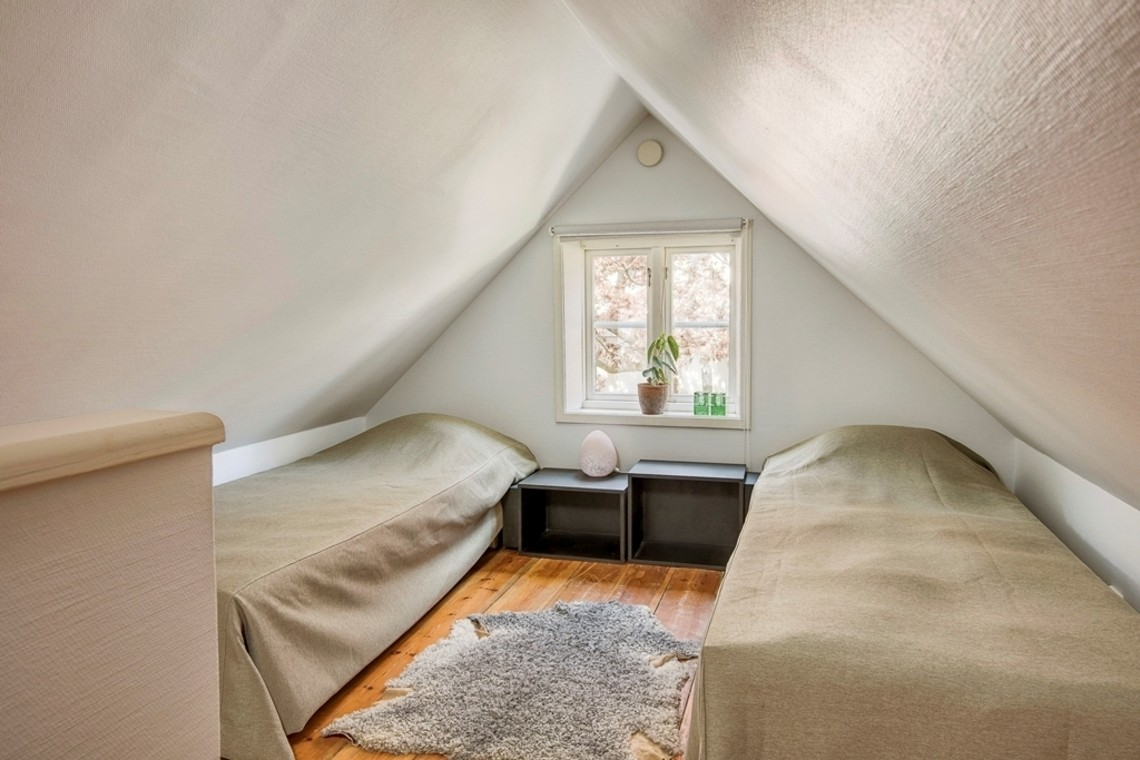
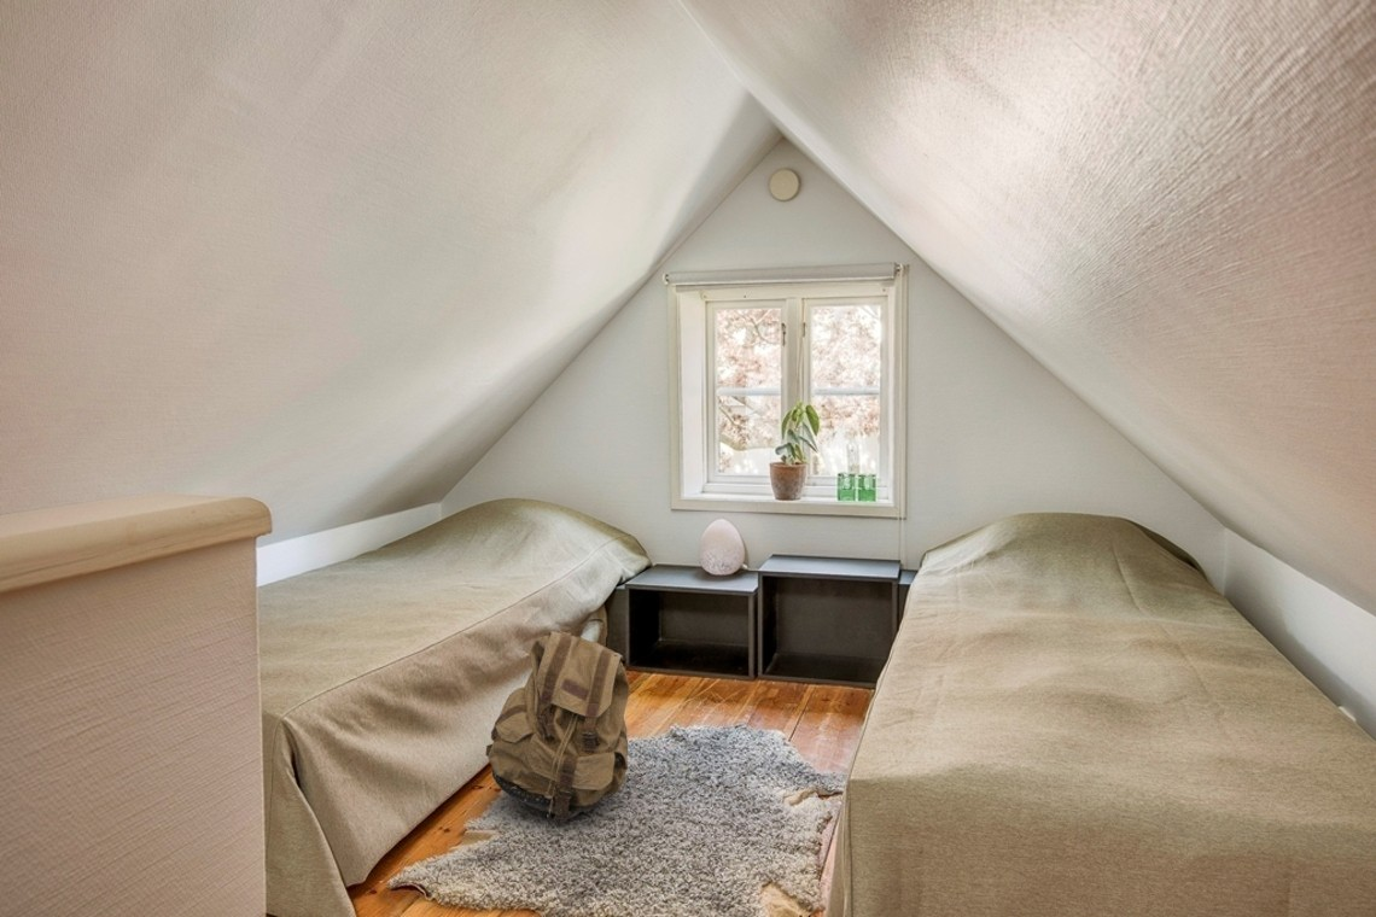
+ backpack (556, 709)
